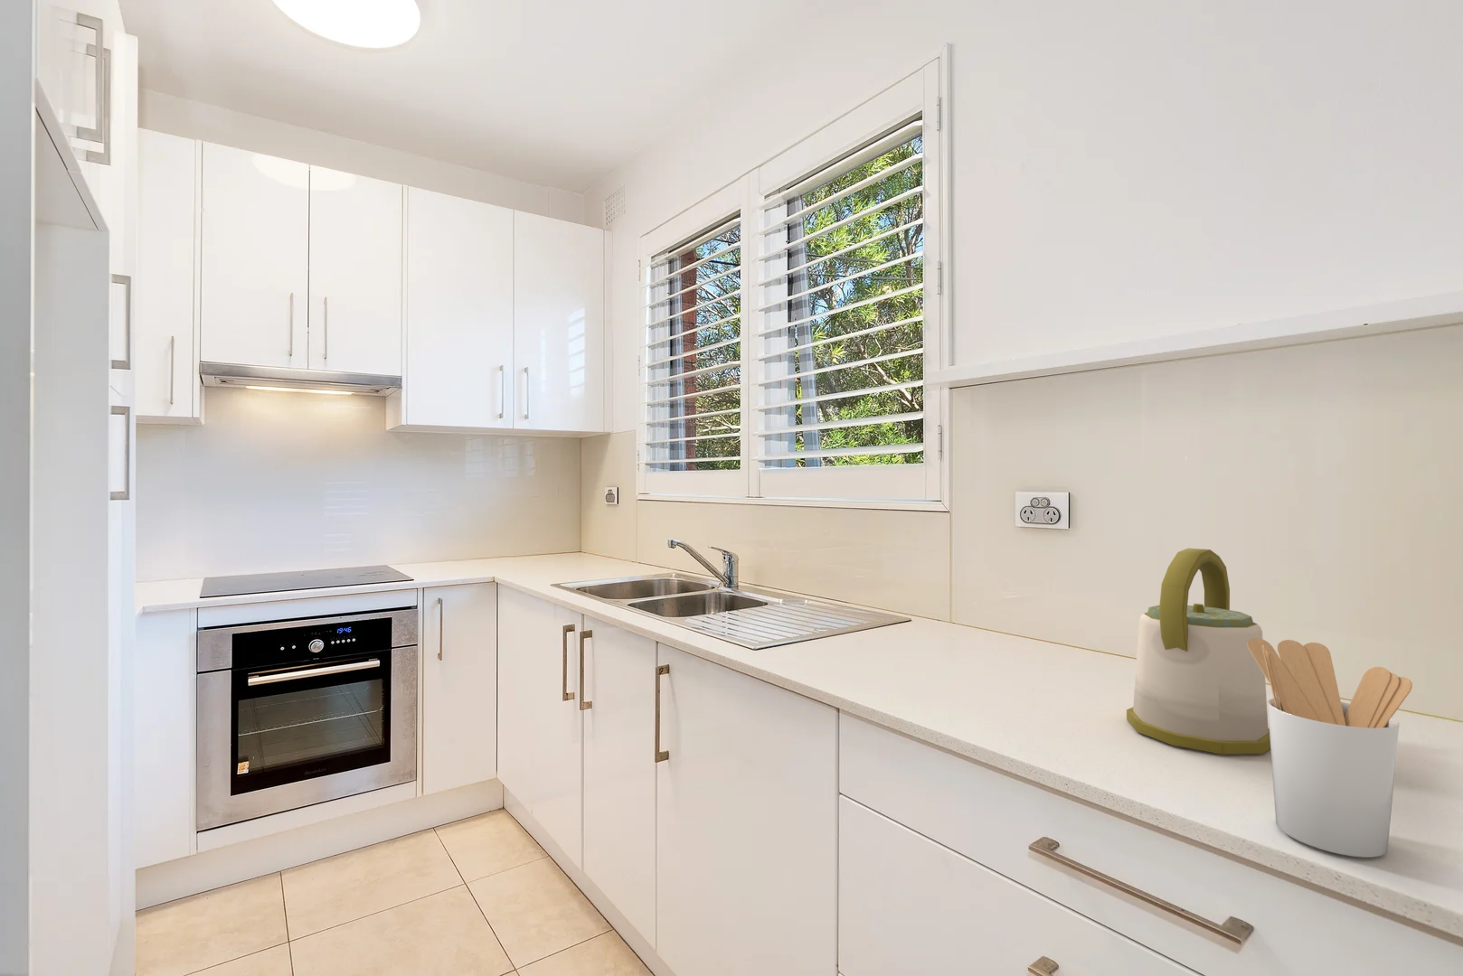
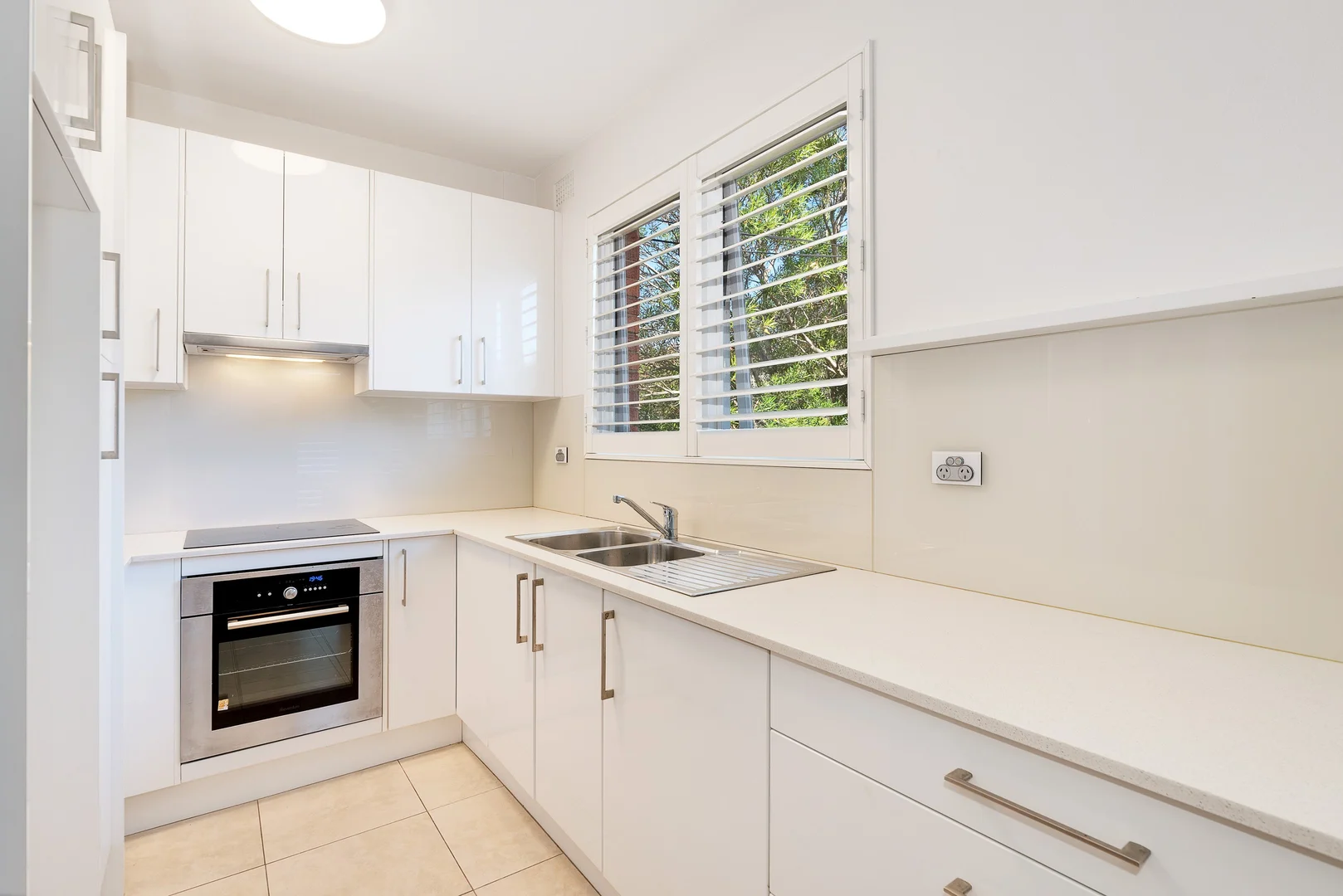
- kettle (1203, 638)
- utensil holder (1315, 734)
